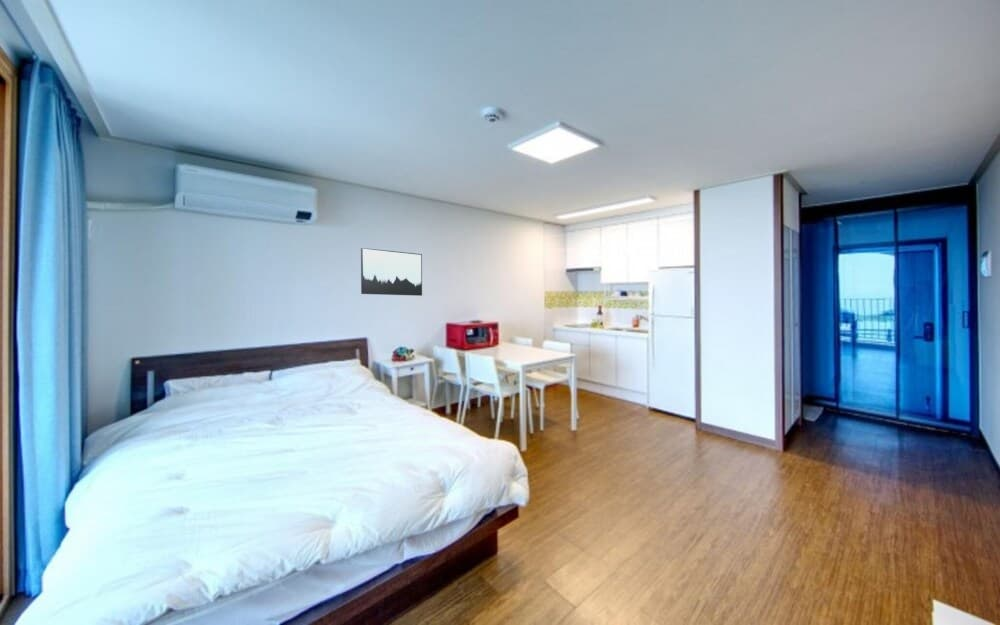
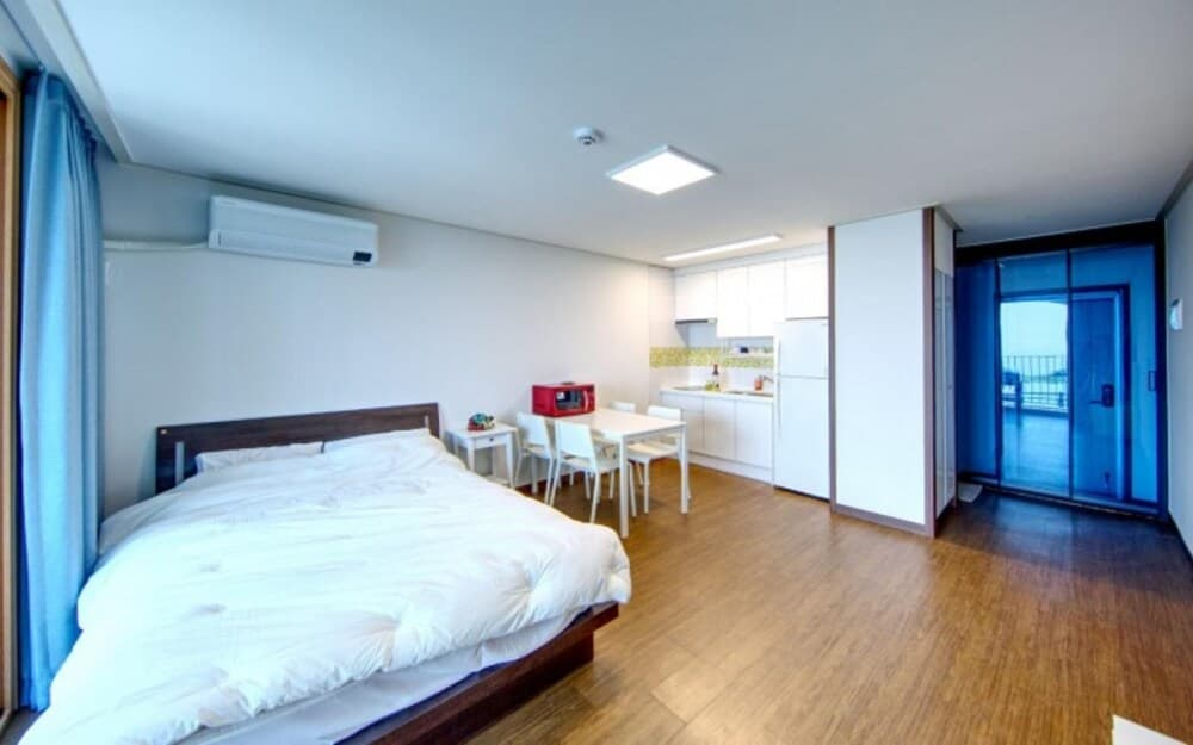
- wall art (393, 273)
